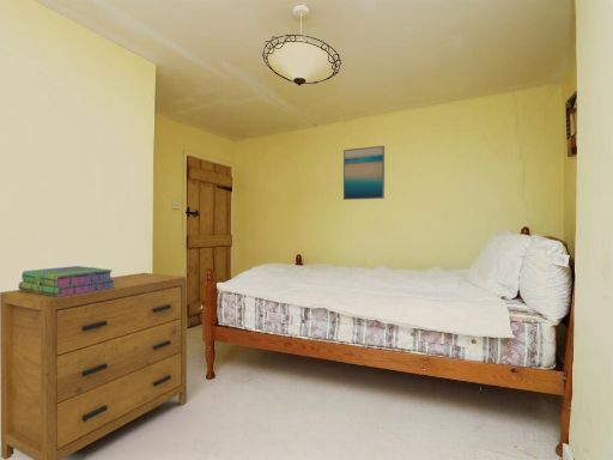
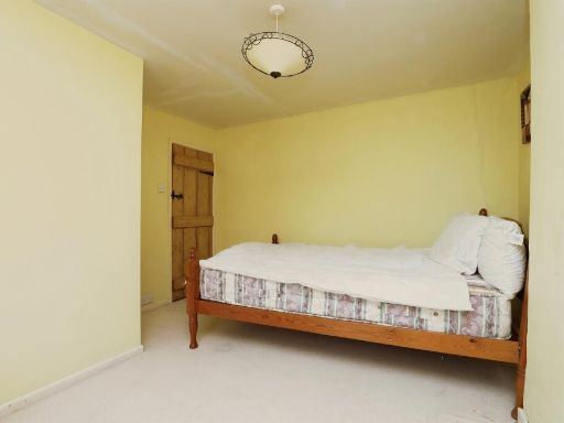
- stack of books (68, 279)
- dresser (107, 355)
- wall art (363, 172)
